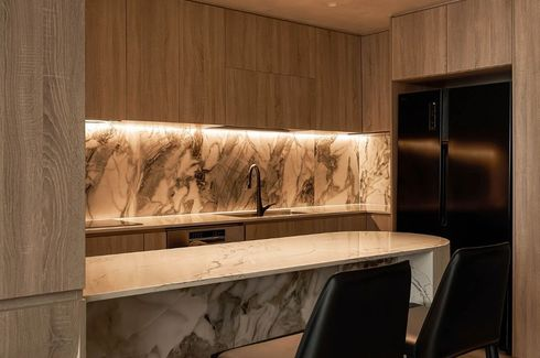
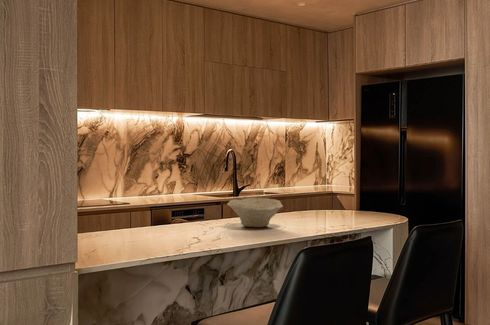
+ bowl (255, 212)
